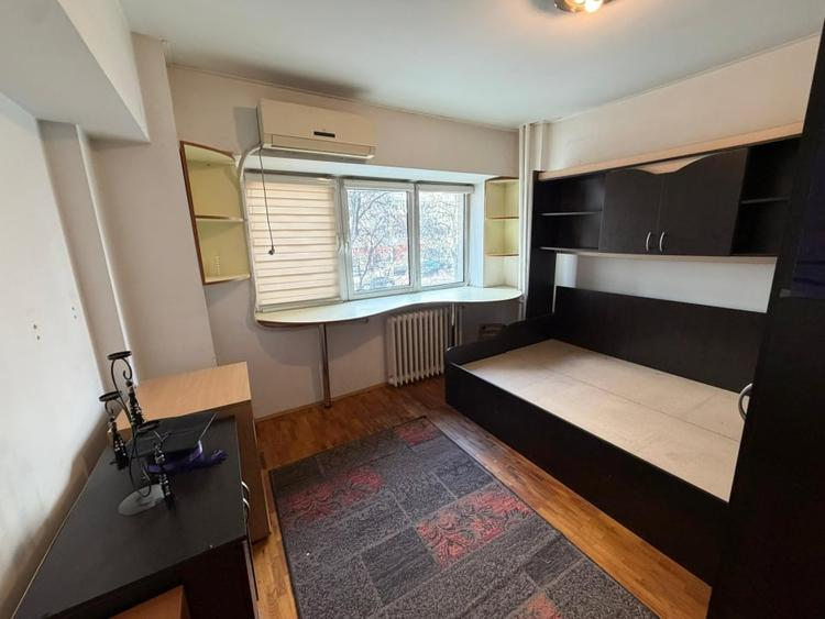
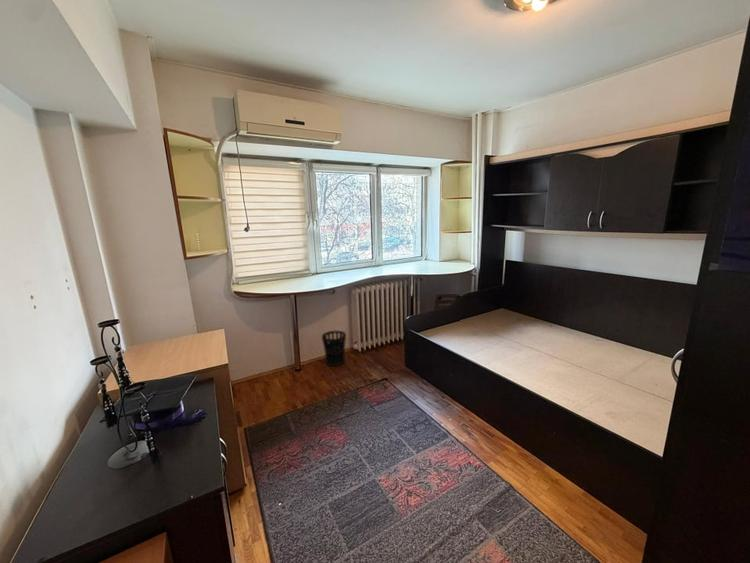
+ wastebasket (334, 348)
